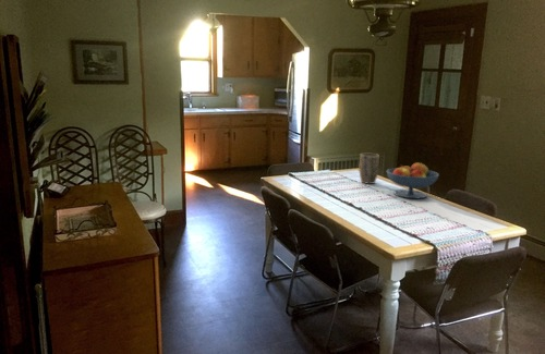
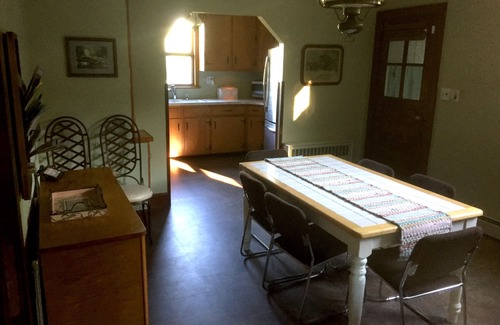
- fruit bowl (411, 180)
- plant pot (368, 168)
